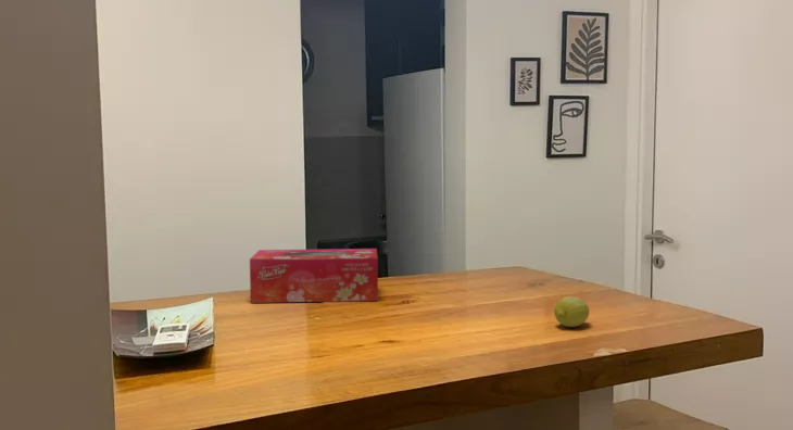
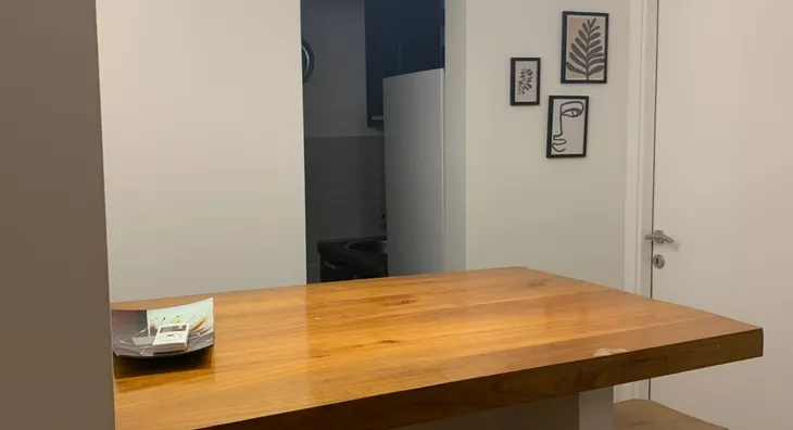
- tissue box (316, 274)
- fruit (571, 311)
